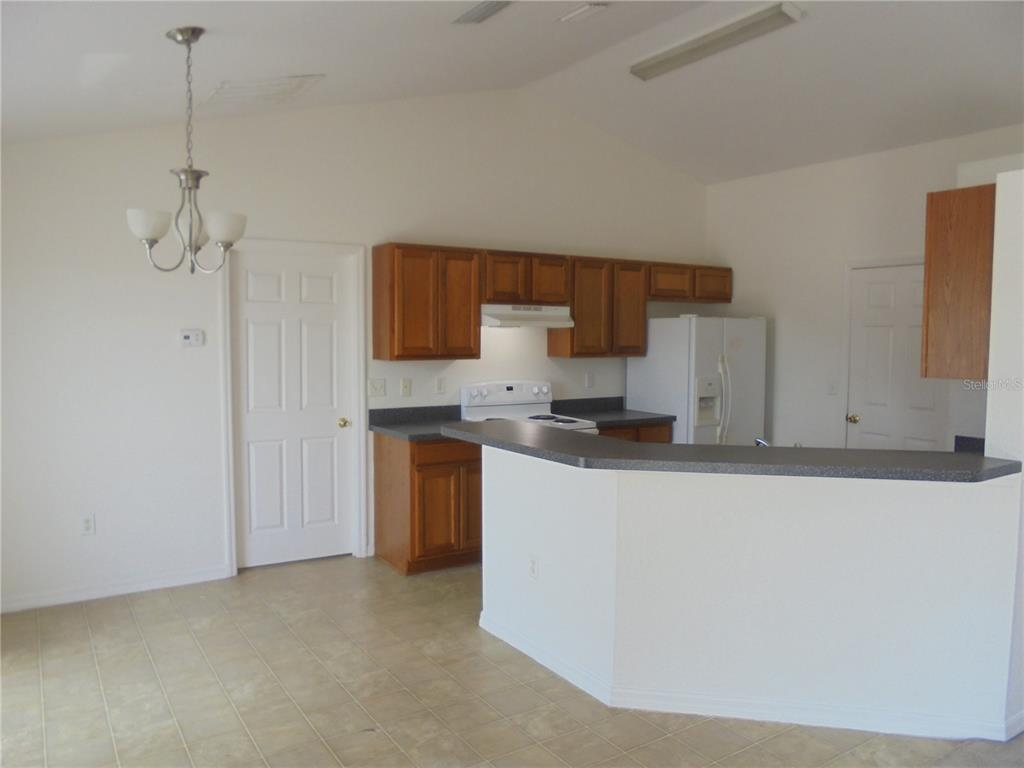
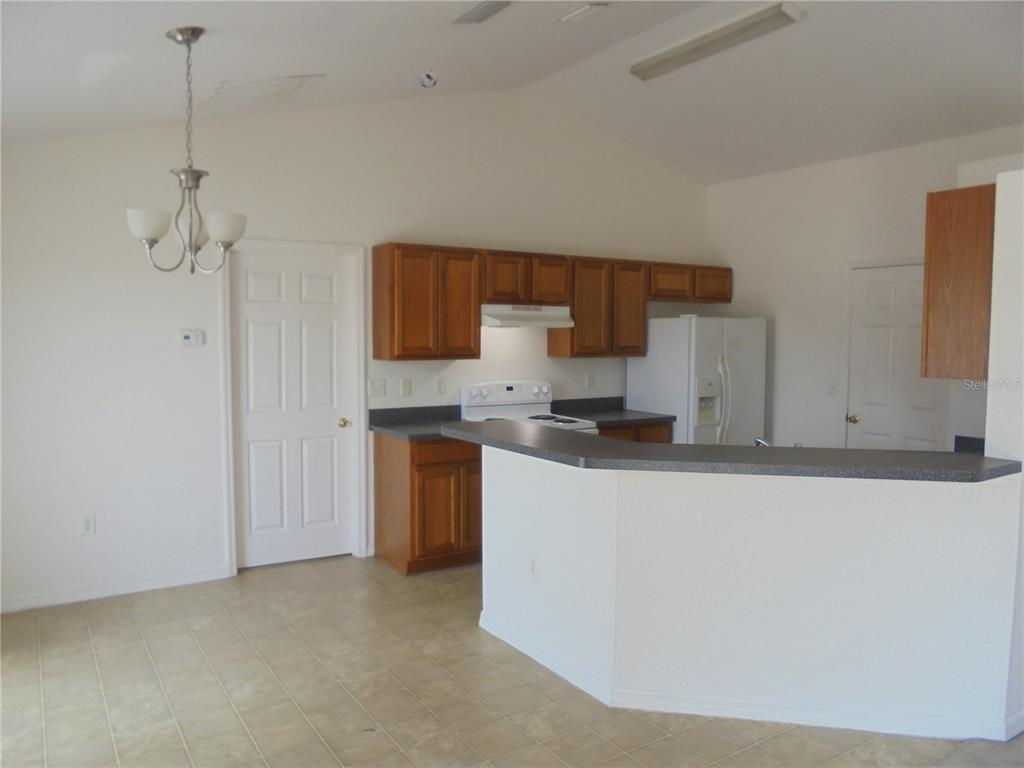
+ smoke detector (428, 78)
